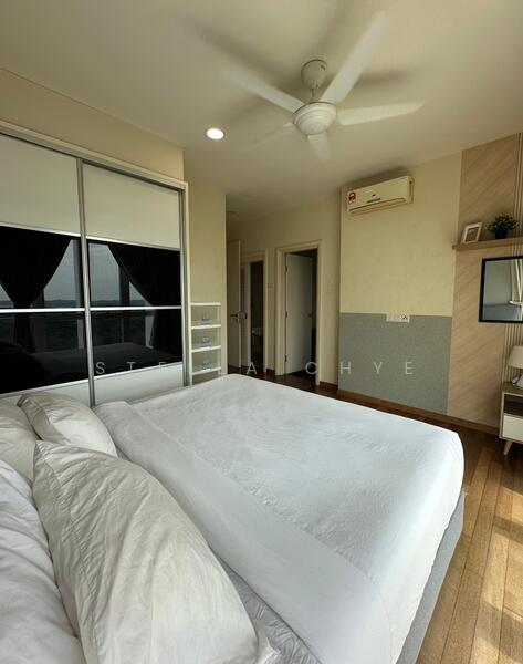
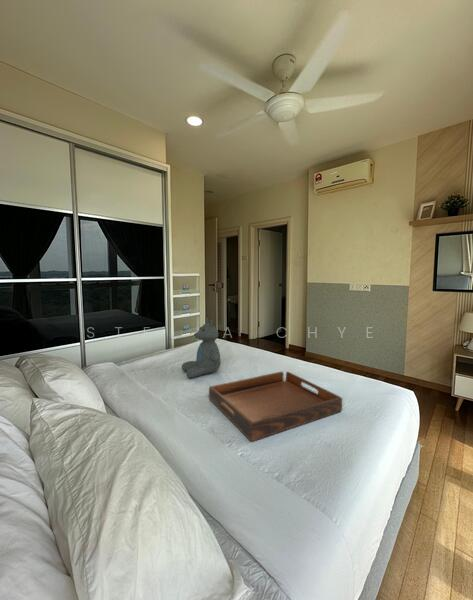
+ teddy bear (201, 346)
+ serving tray (272, 398)
